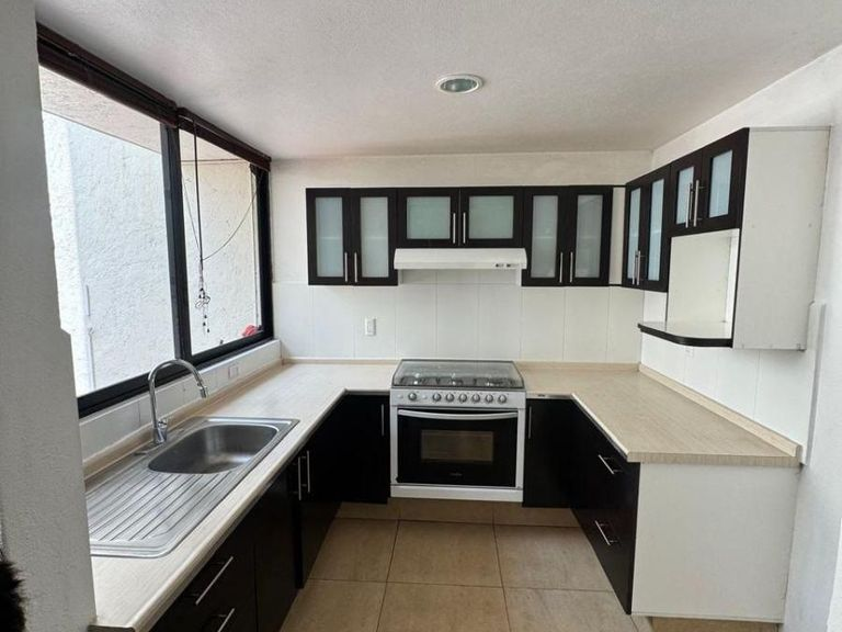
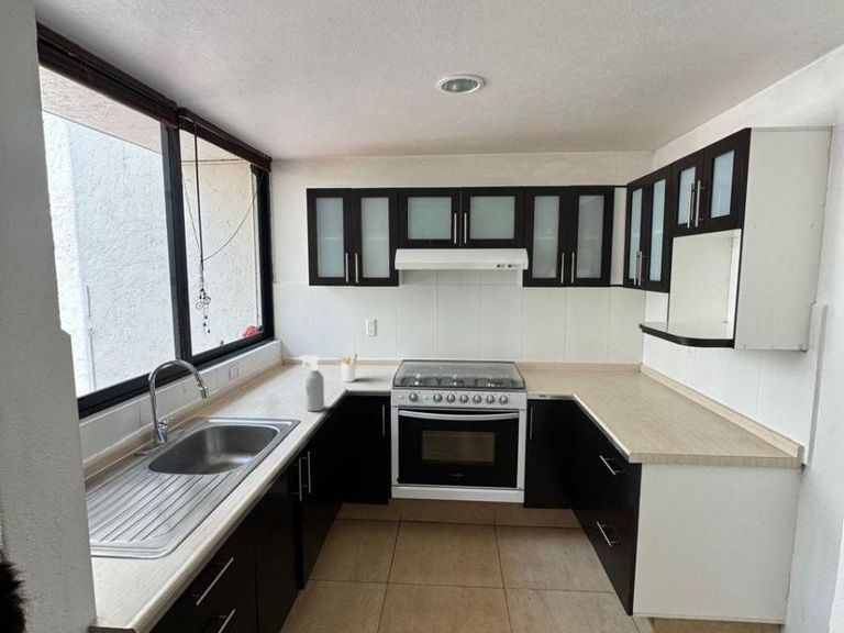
+ utensil holder (347, 367)
+ spray bottle (311, 382)
